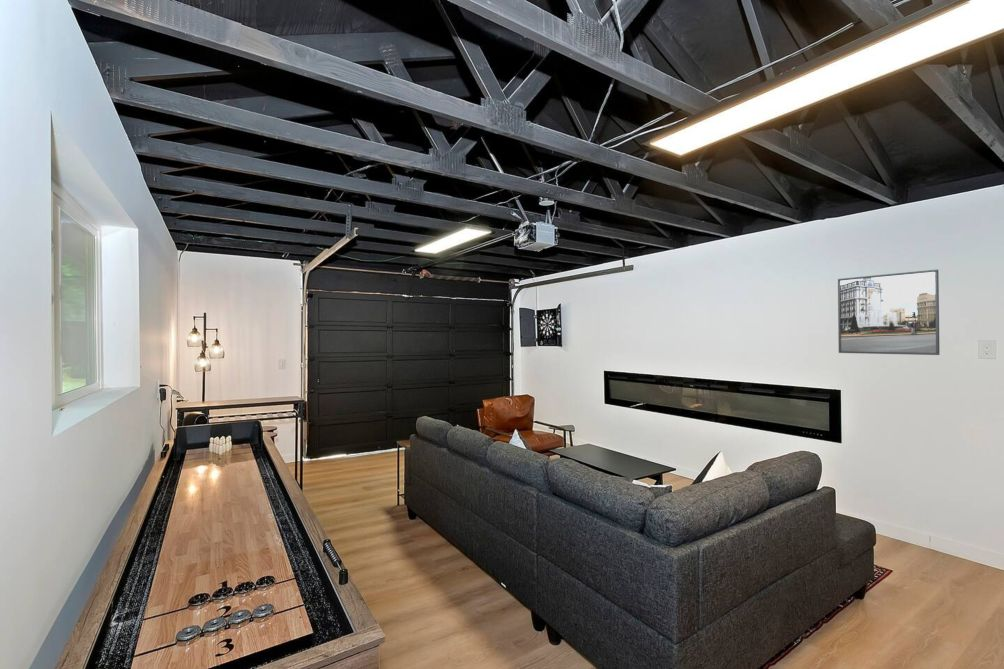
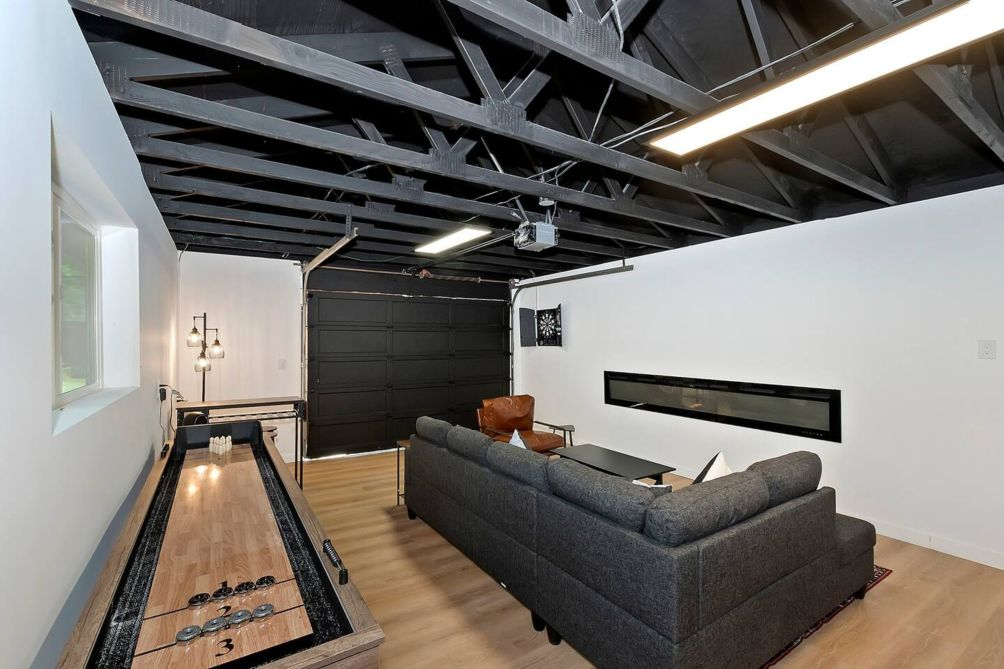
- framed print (884, 314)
